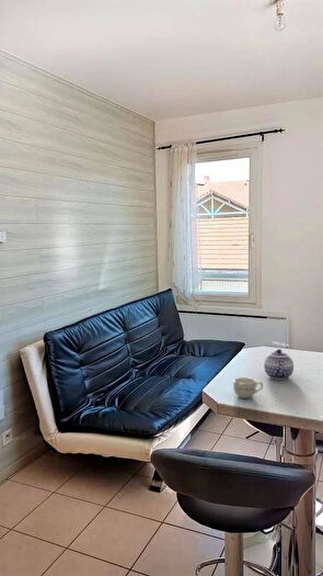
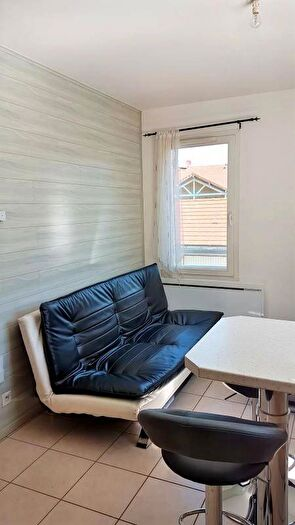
- teapot (278, 363)
- cup (247, 388)
